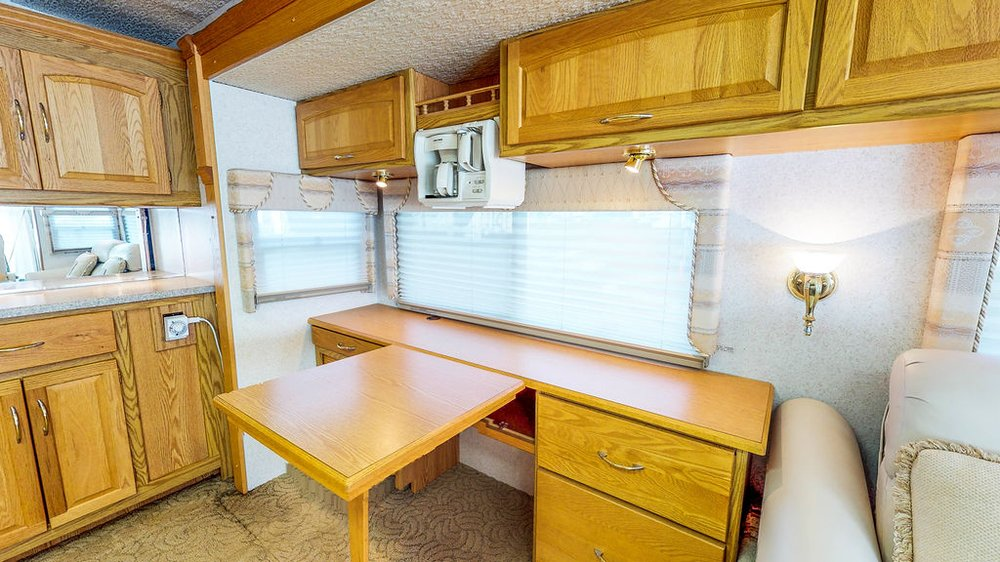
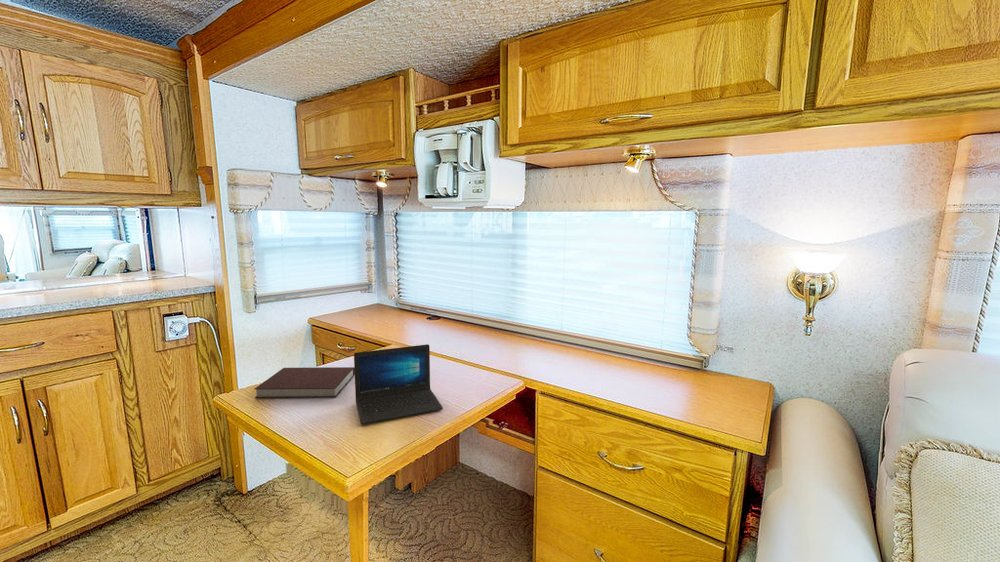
+ notebook (308, 381)
+ laptop (397, 381)
